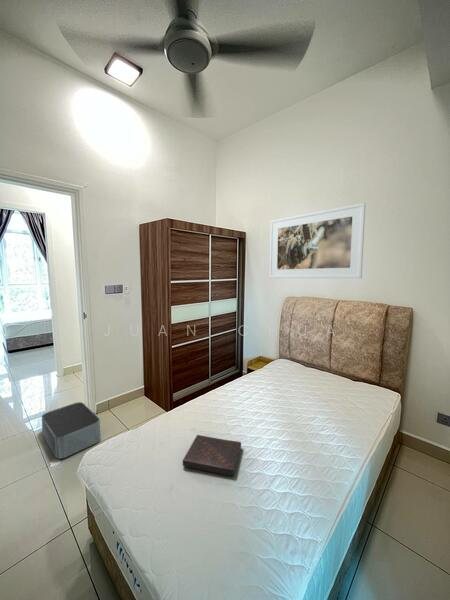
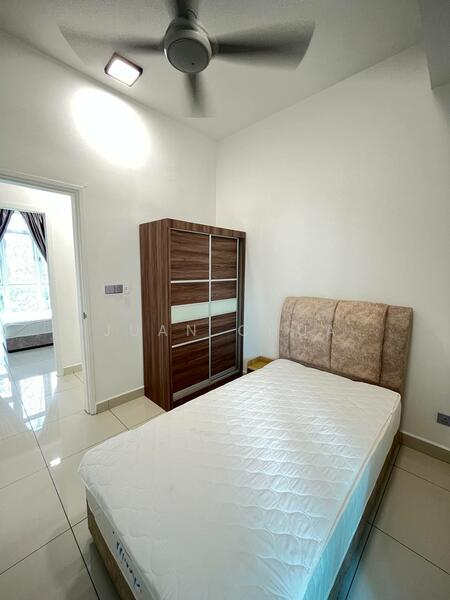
- storage bin (70, 427)
- book (213, 453)
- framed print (310, 246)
